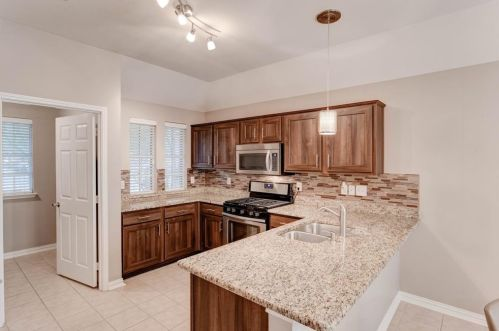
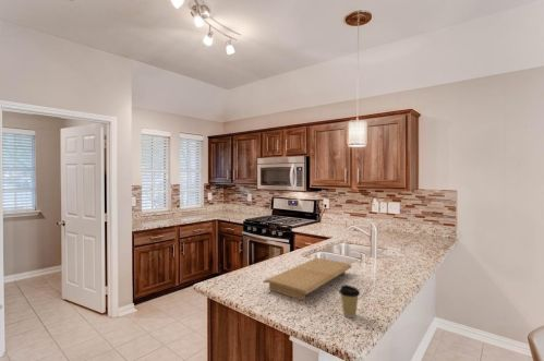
+ cutting board (311, 276)
+ coffee cup (349, 301)
